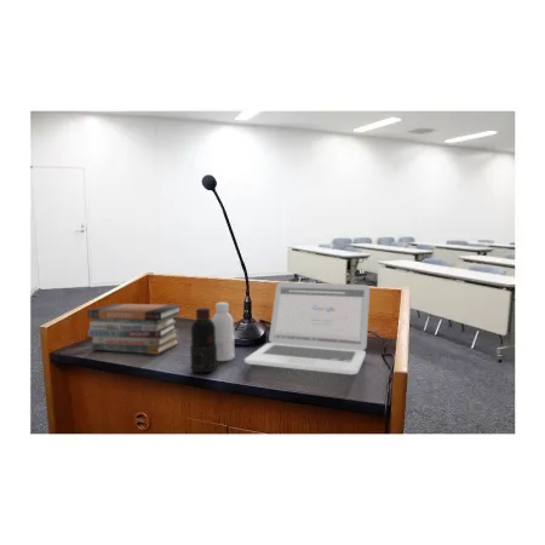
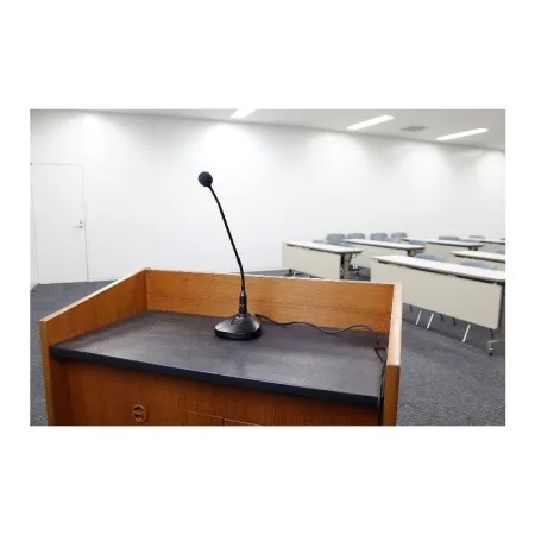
- laptop (310, 322)
- bottle (213, 334)
- book stack (136, 326)
